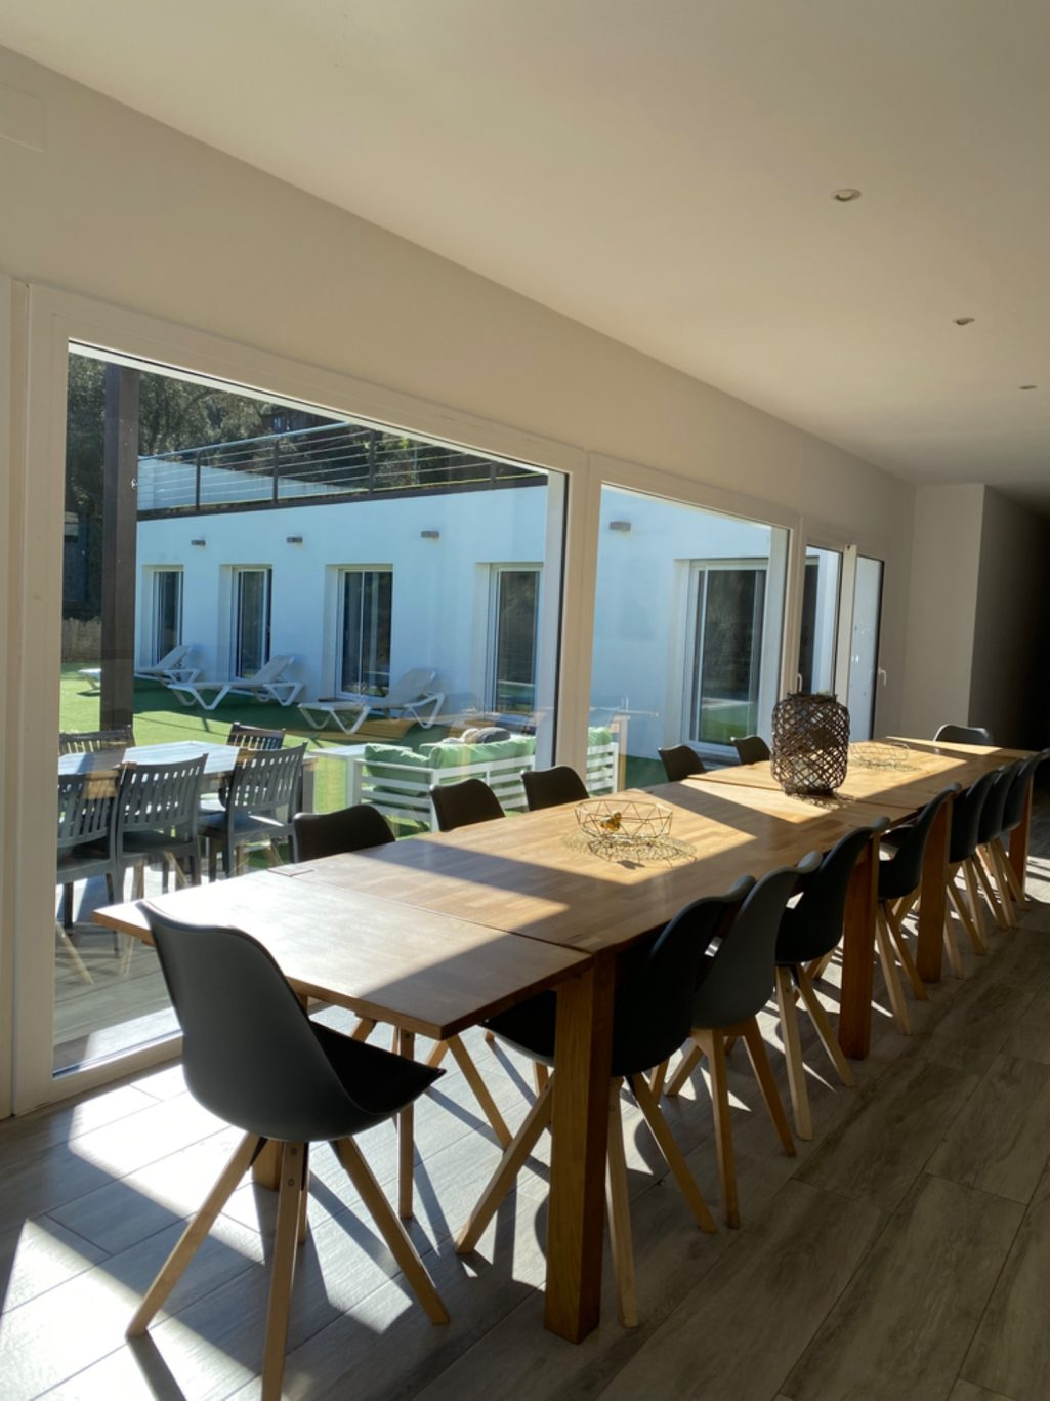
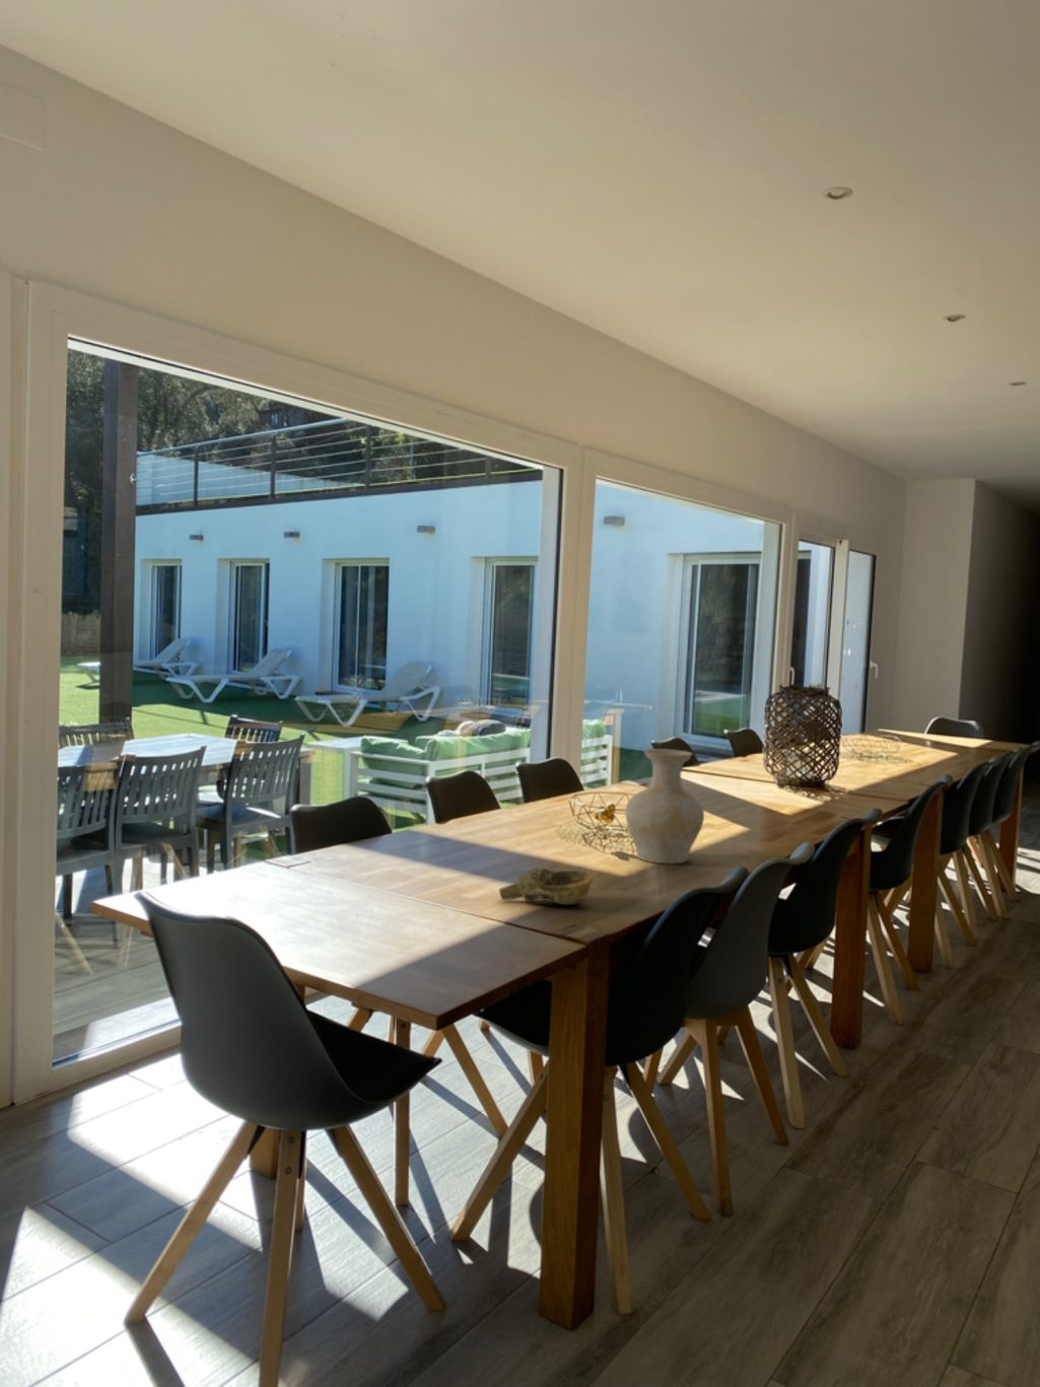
+ vase (664, 805)
+ decorative bowl (546, 885)
